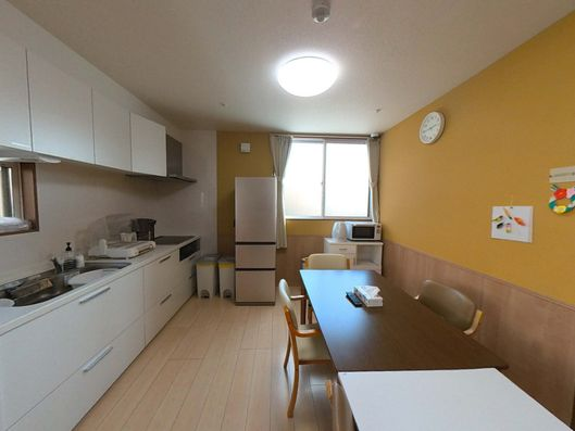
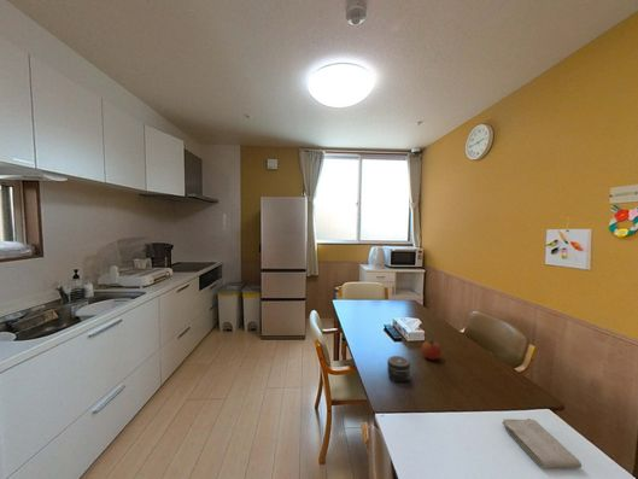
+ washcloth (537, 440)
+ jar (398, 368)
+ fruit (431, 347)
